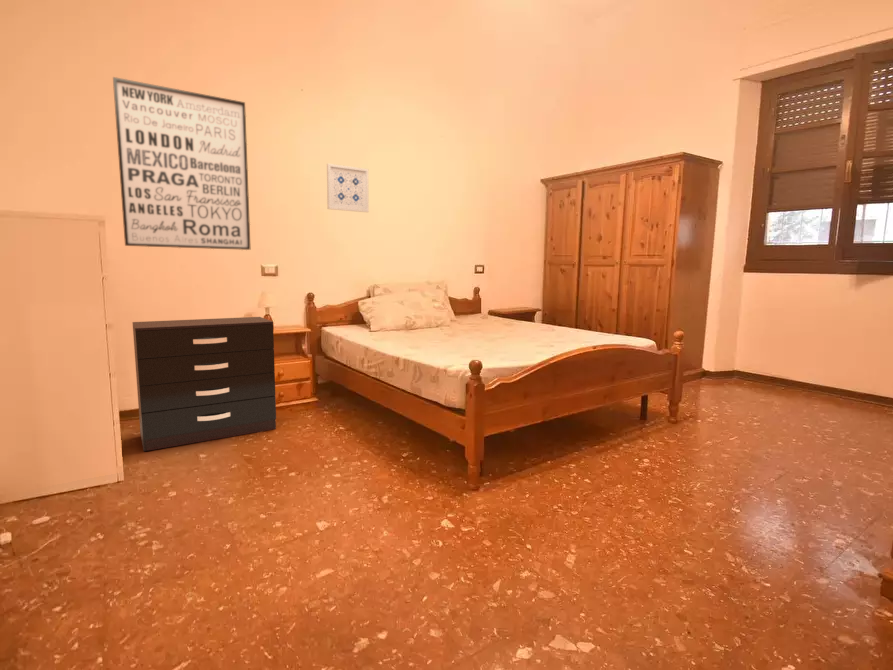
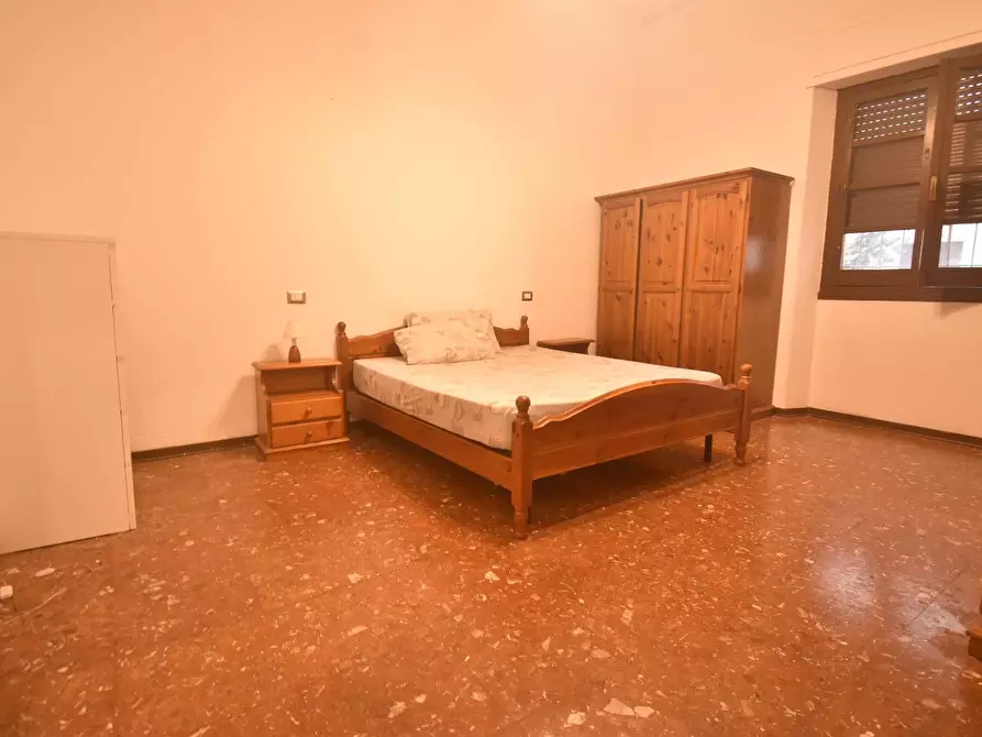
- wall art (187, 171)
- wall art (348, 188)
- dresser (207, 378)
